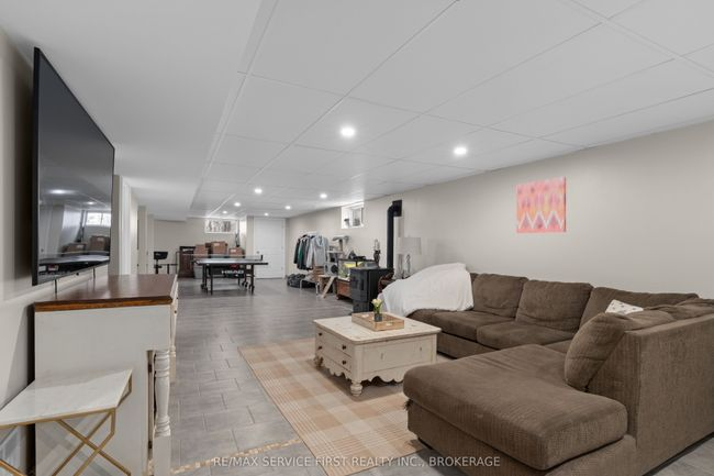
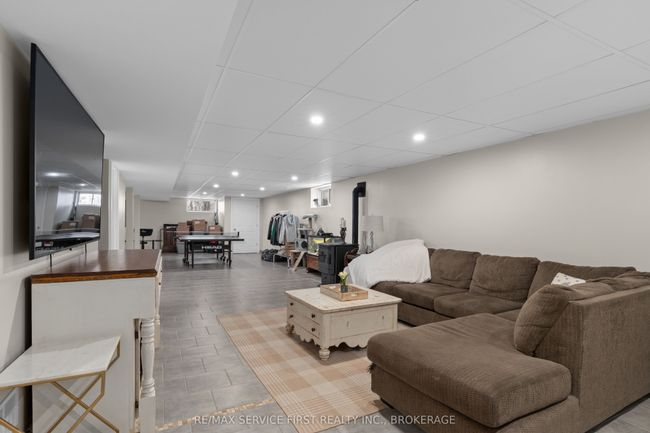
- wall art (539, 207)
